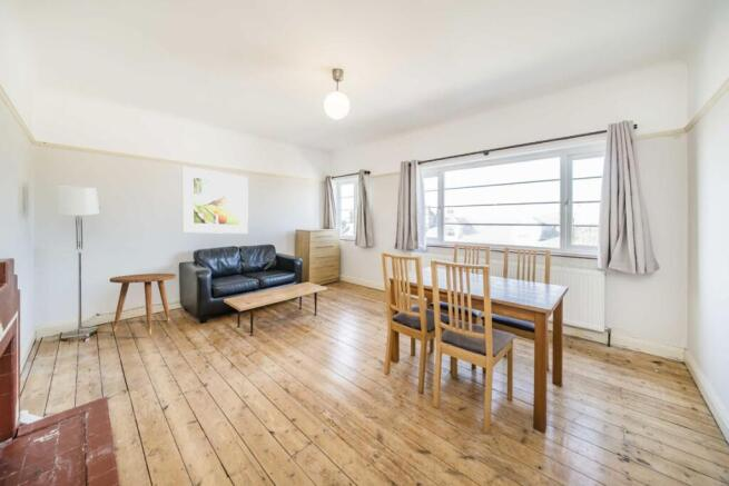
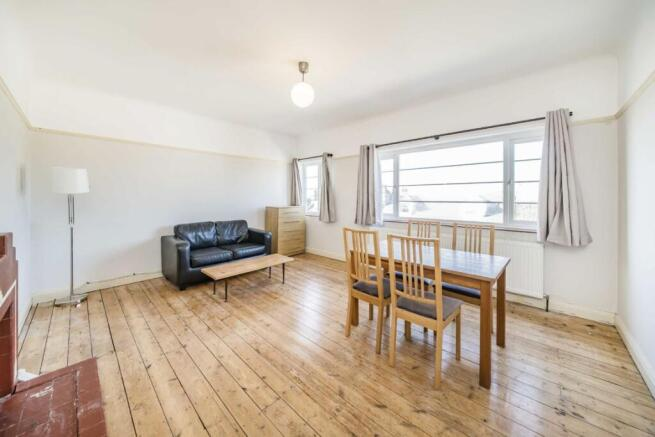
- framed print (217, 202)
- side table (146, 302)
